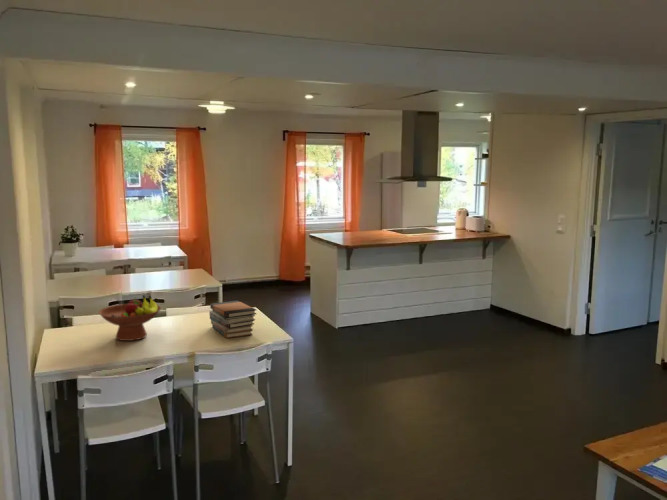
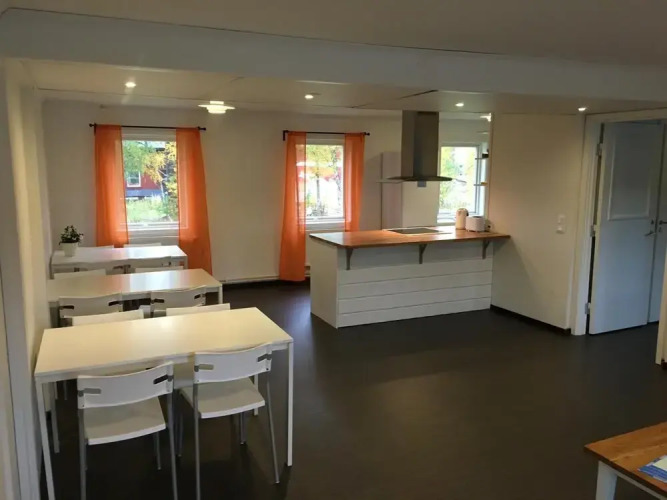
- fruit bowl (130, 318)
- book stack (232, 318)
